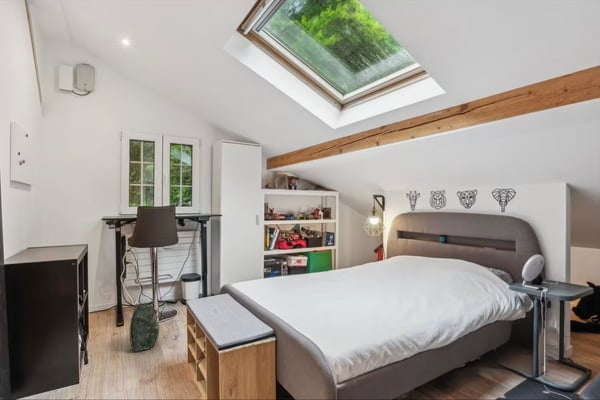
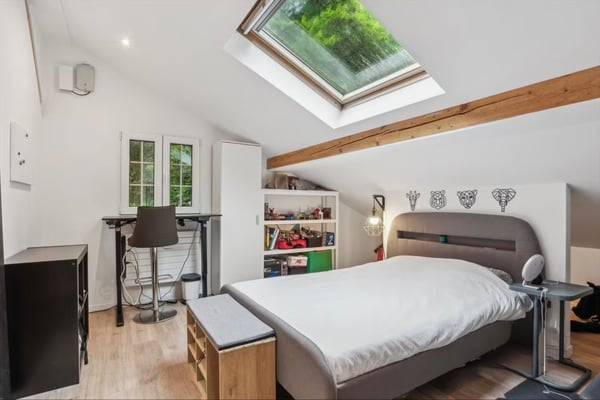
- backpack (150, 320)
